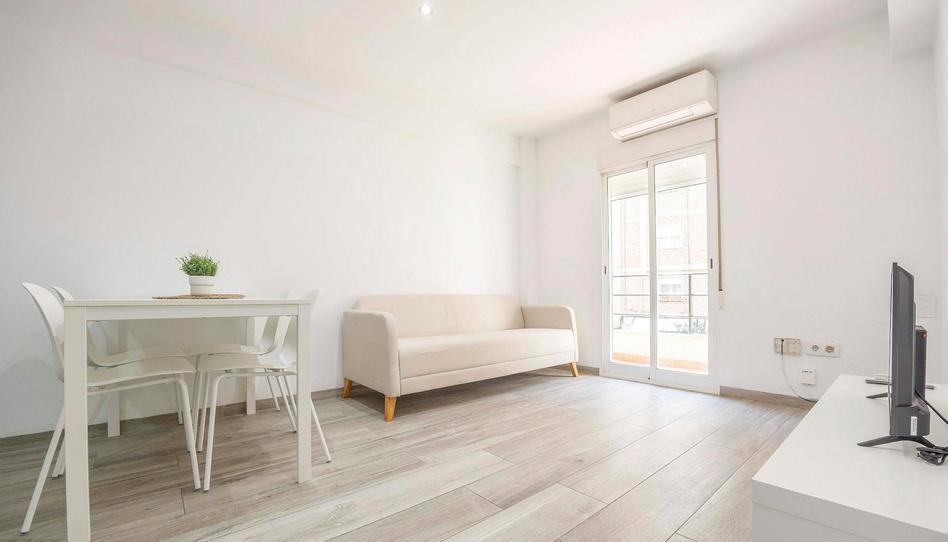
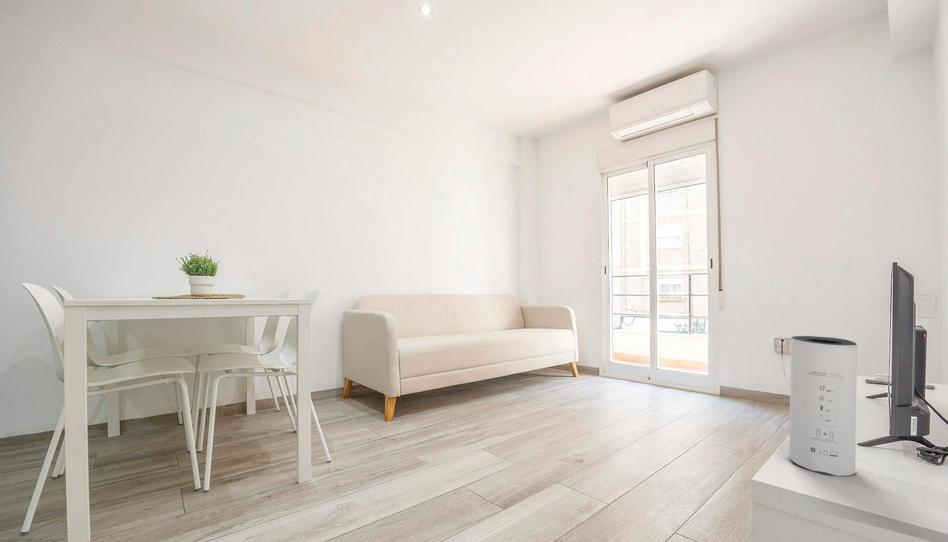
+ speaker (821, 401)
